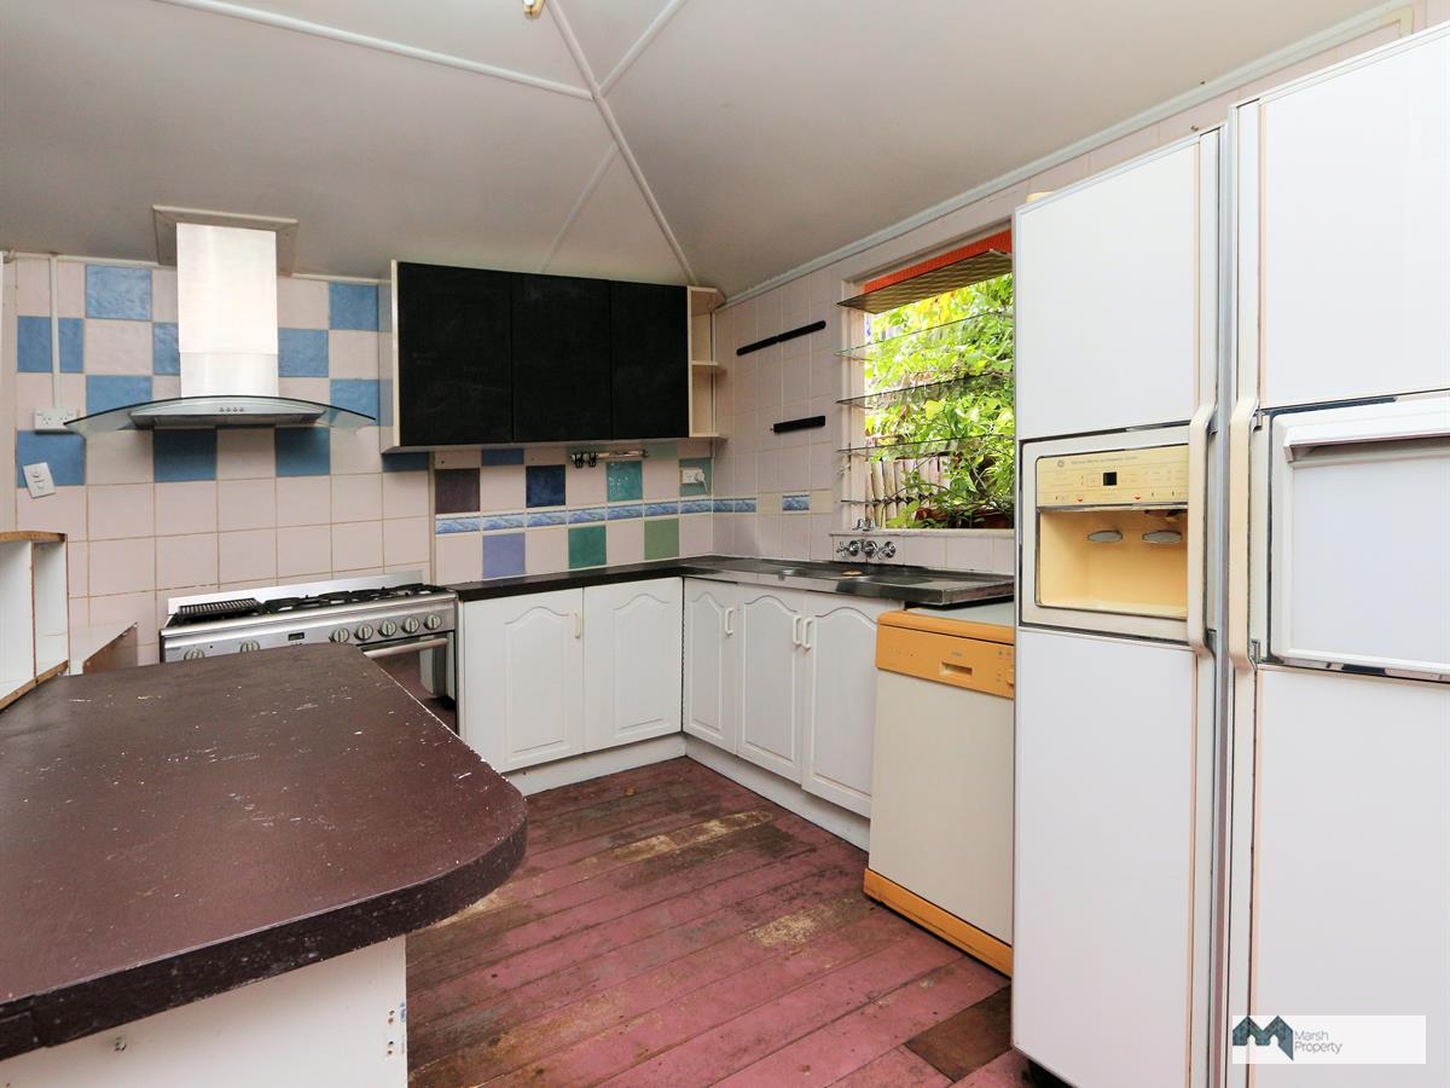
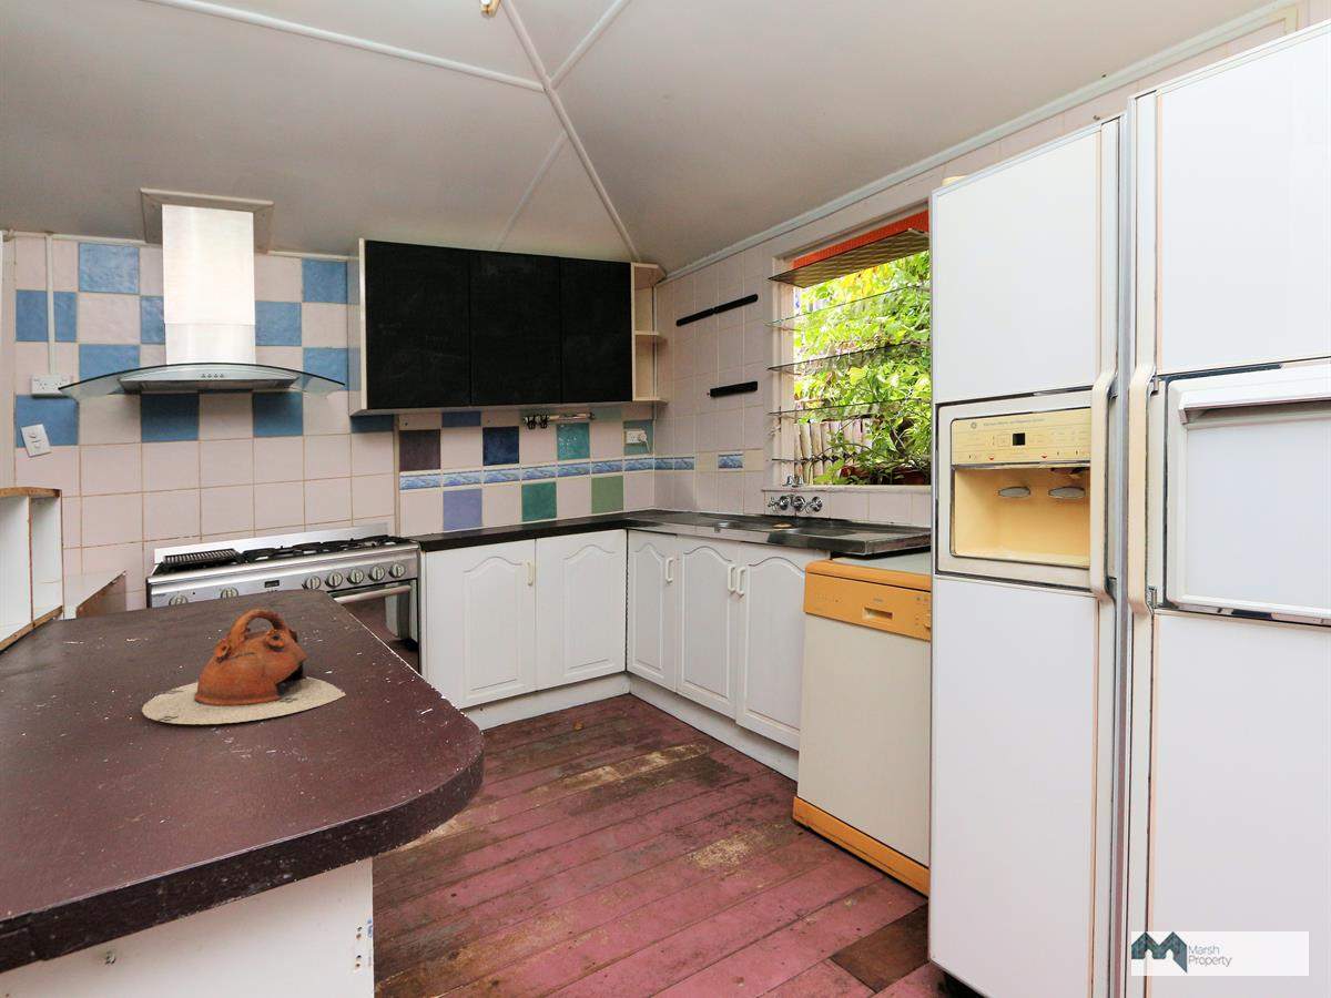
+ teapot (256, 652)
